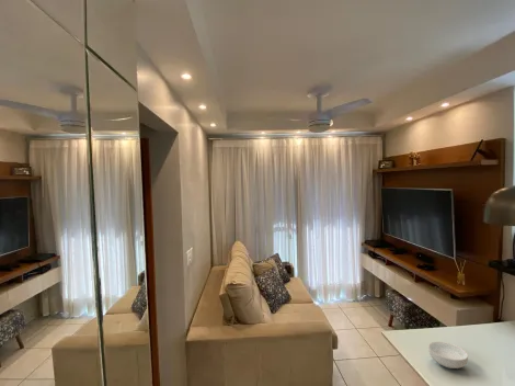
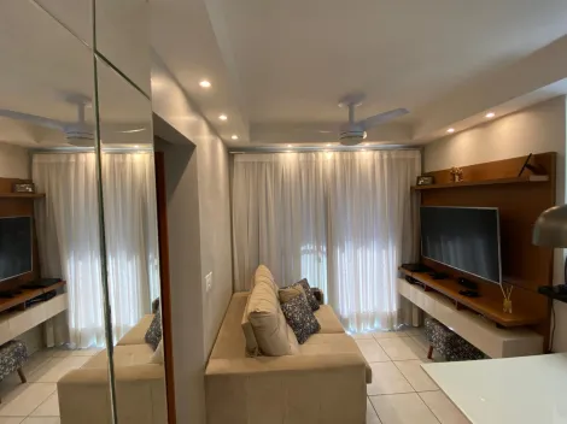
- cereal bowl (447, 356)
